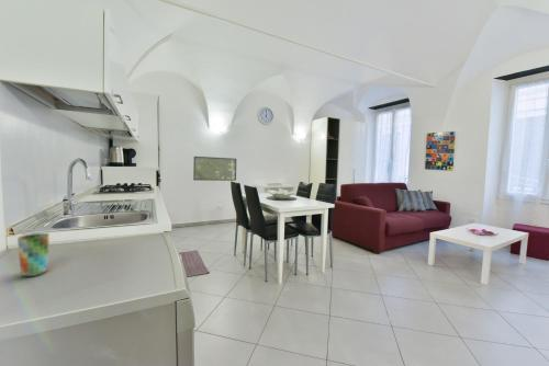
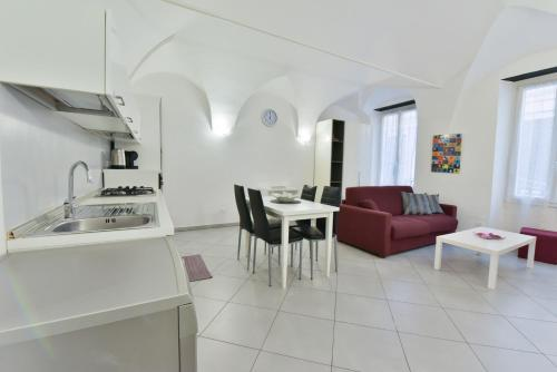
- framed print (215, 169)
- cup (34, 254)
